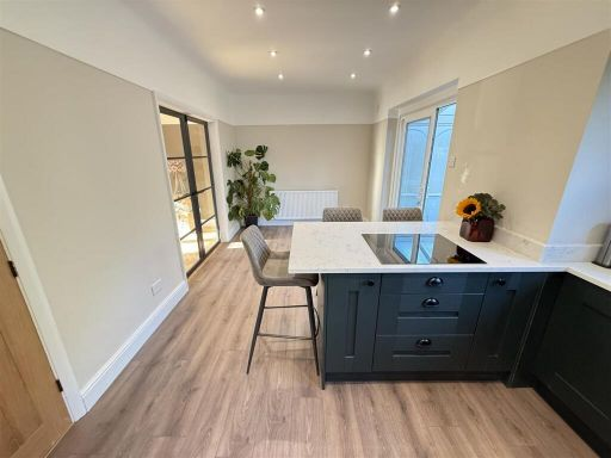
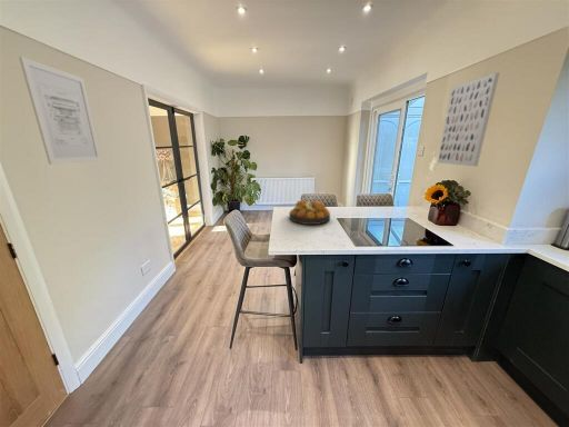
+ wall art (67, 118)
+ fruit bowl (309, 209)
+ wall art (463, 125)
